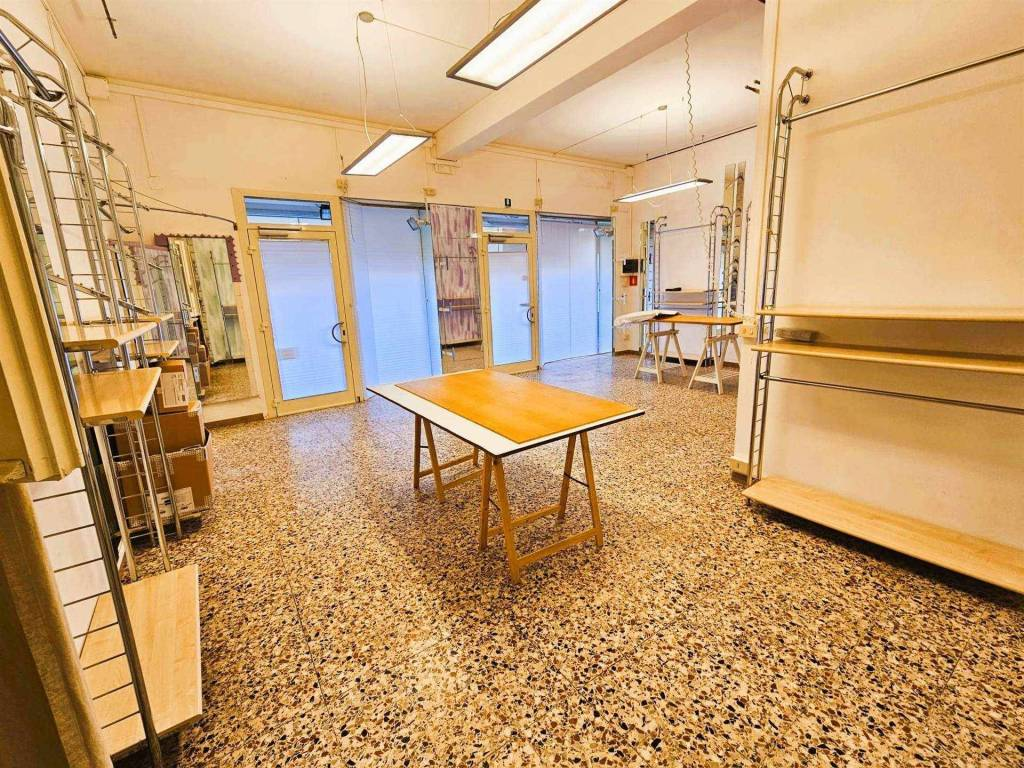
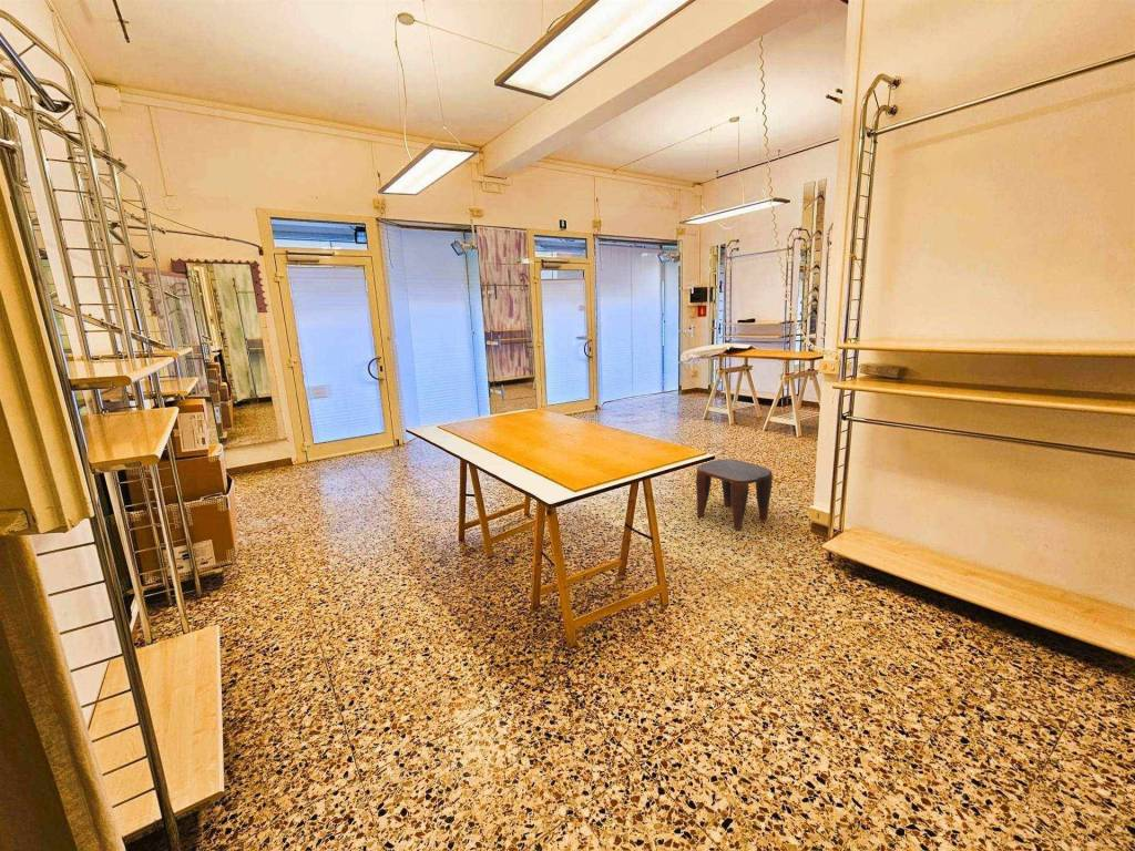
+ stool (733, 492)
